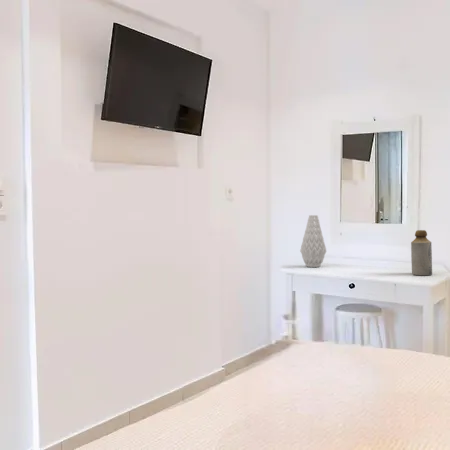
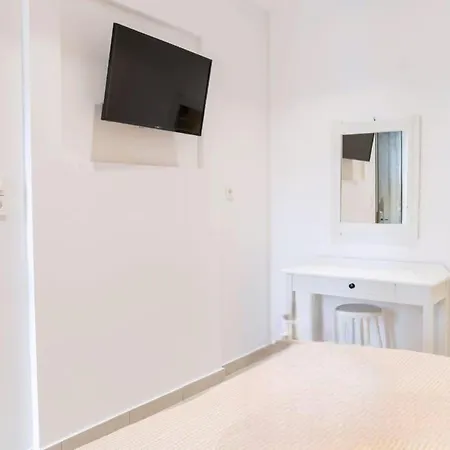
- vase (313, 240)
- bottle (421, 252)
